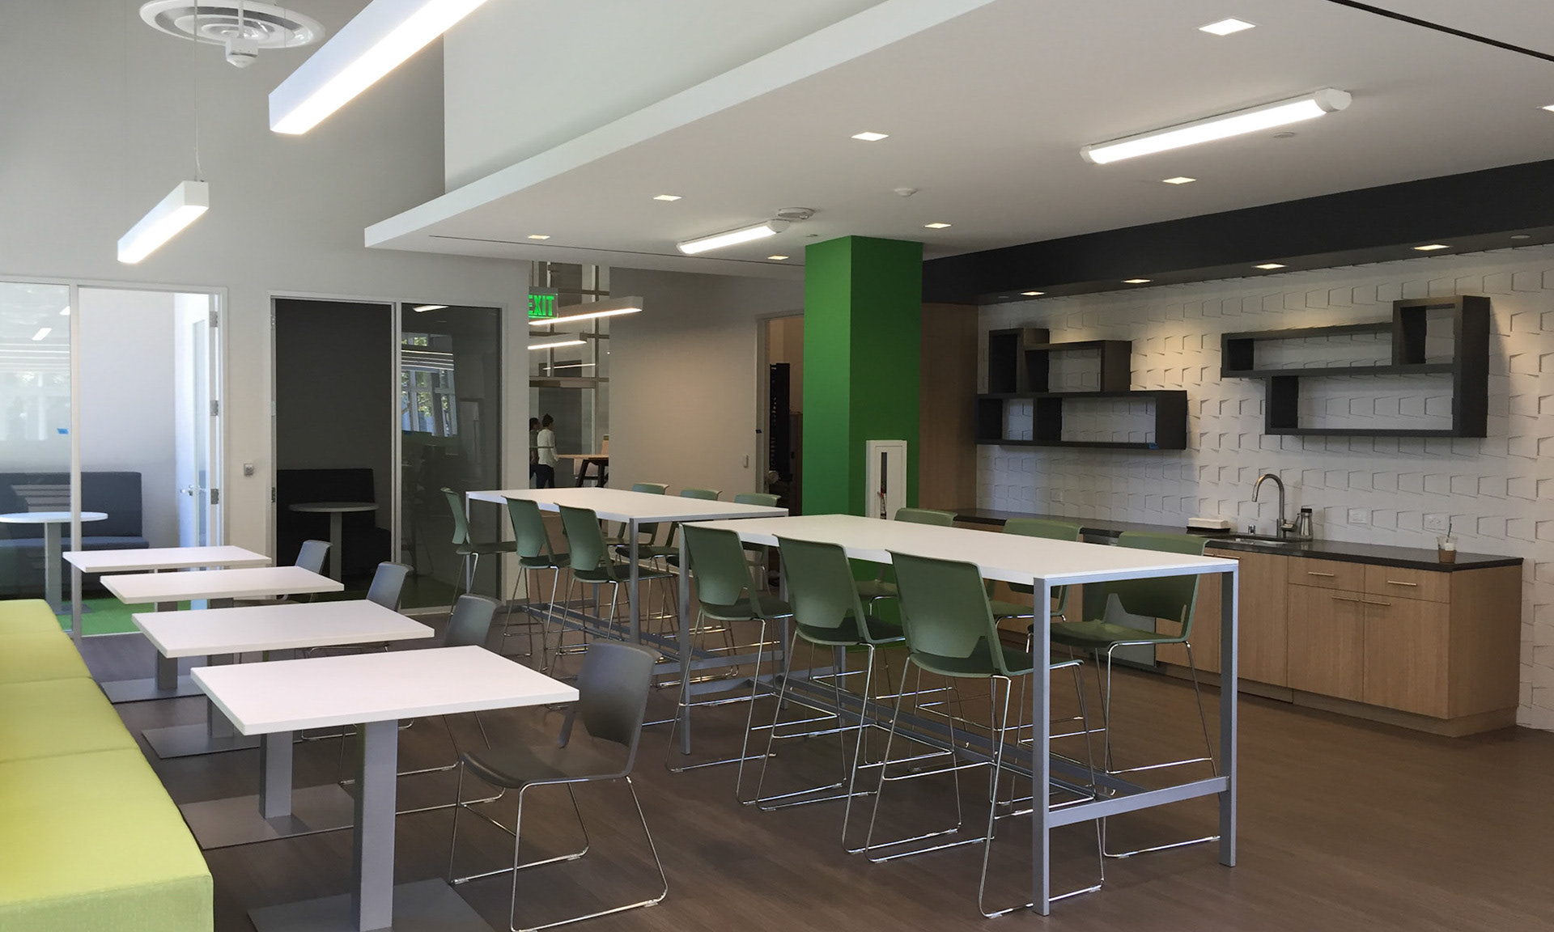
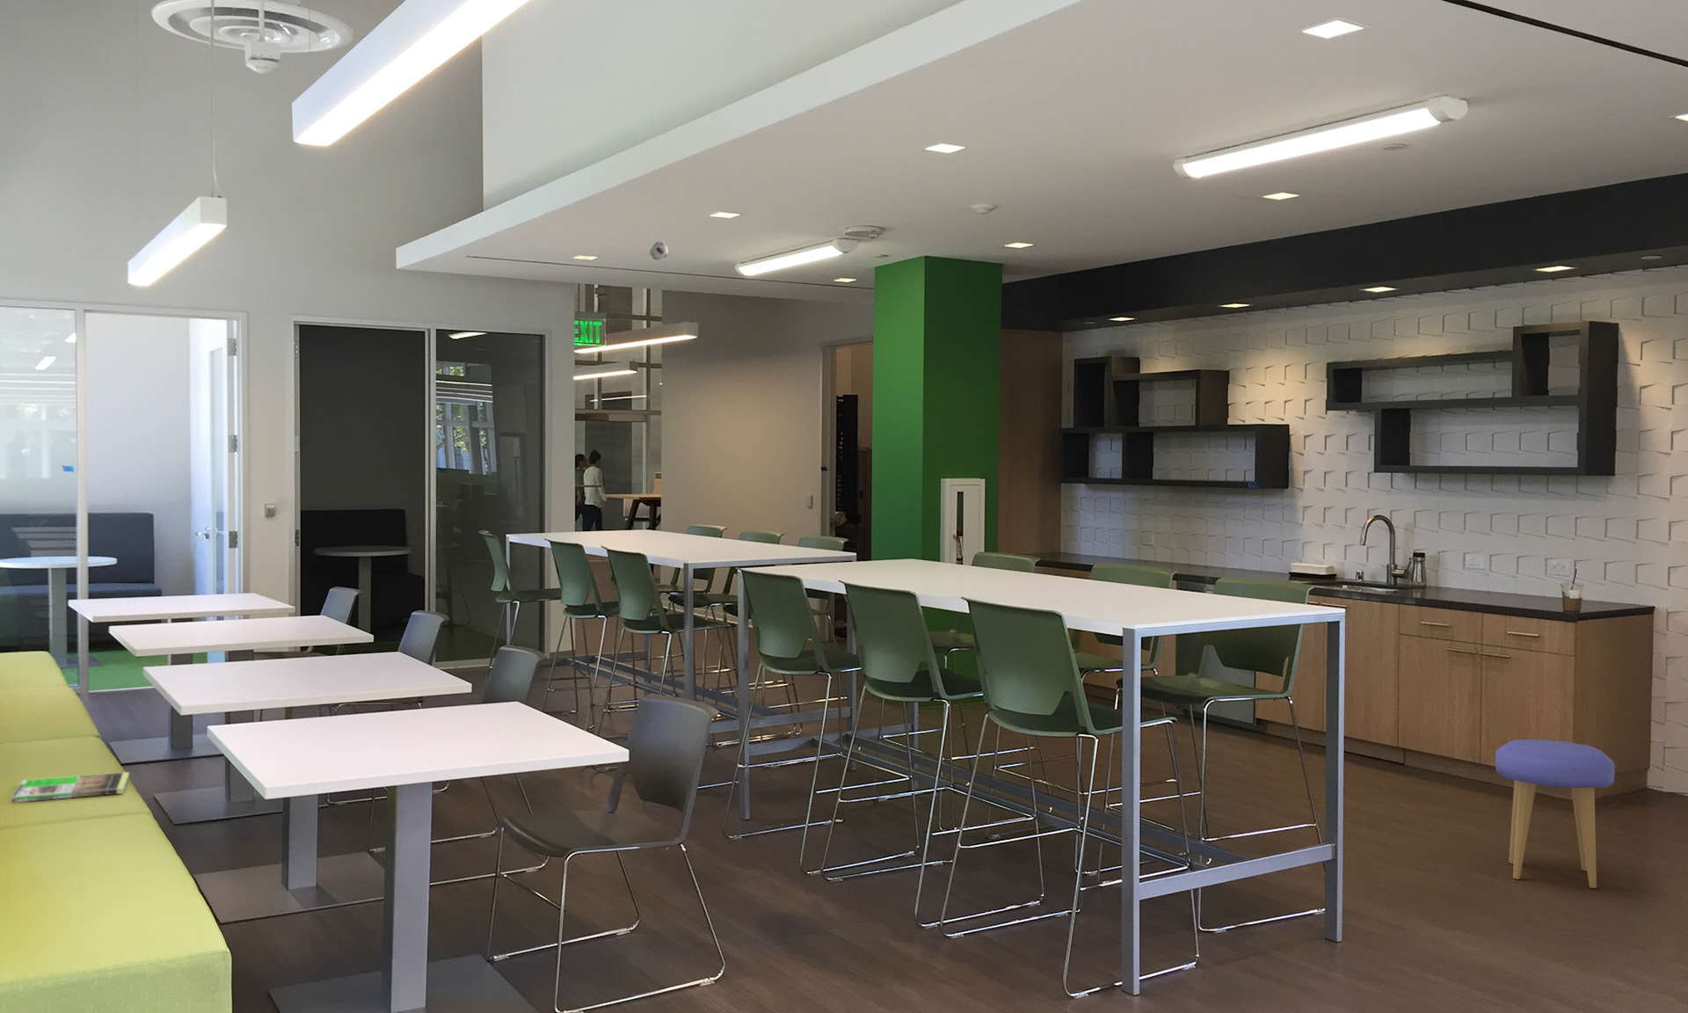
+ magazine (72, 786)
+ smoke detector (658, 250)
+ stool (1531, 809)
